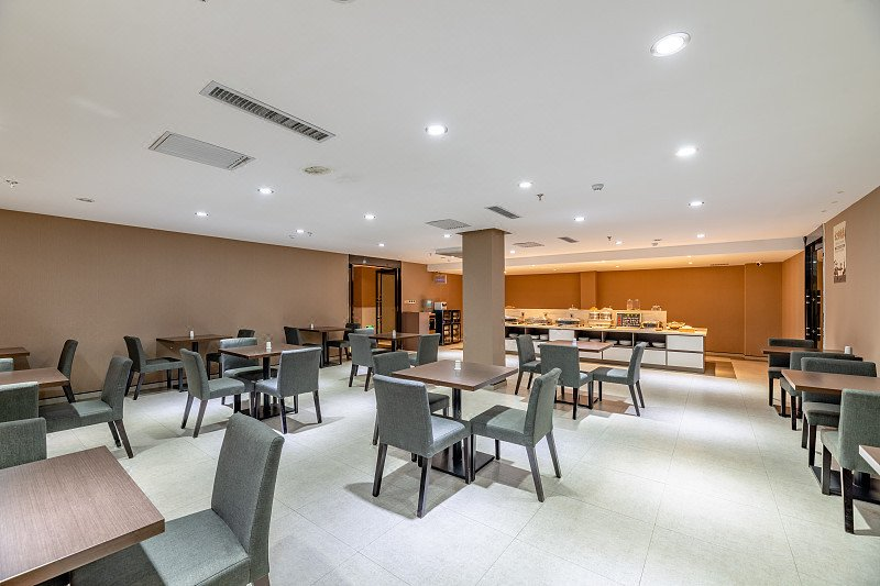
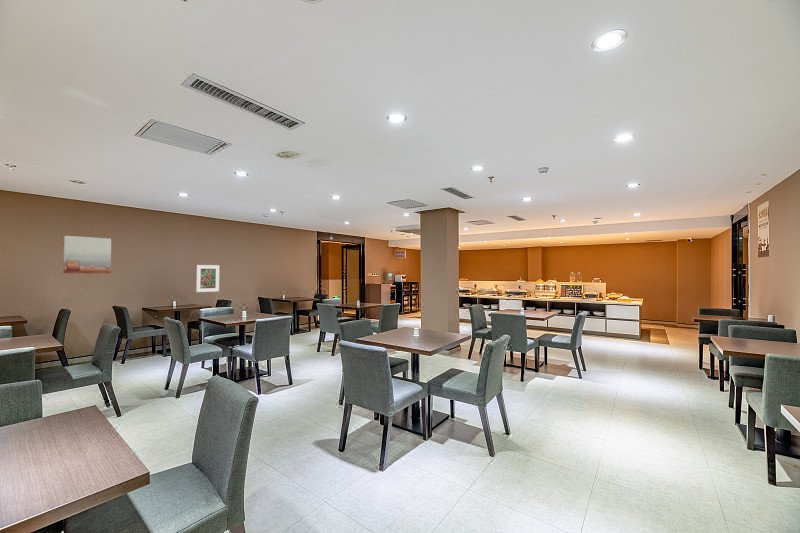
+ wall art (88, 255)
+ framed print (208, 278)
